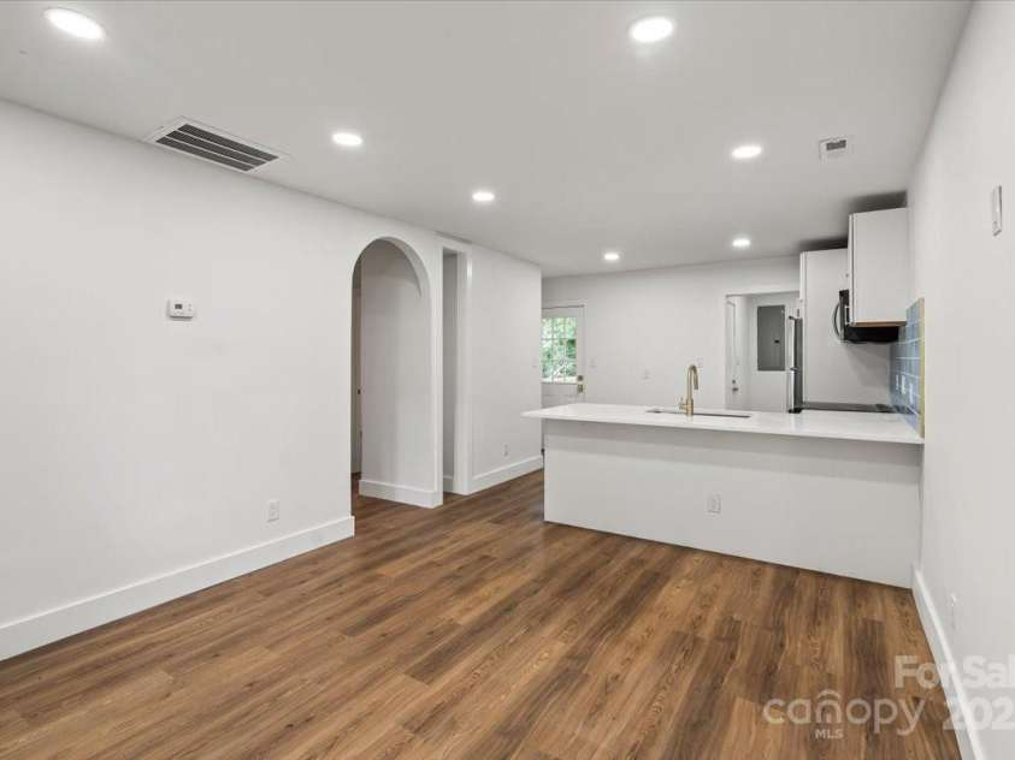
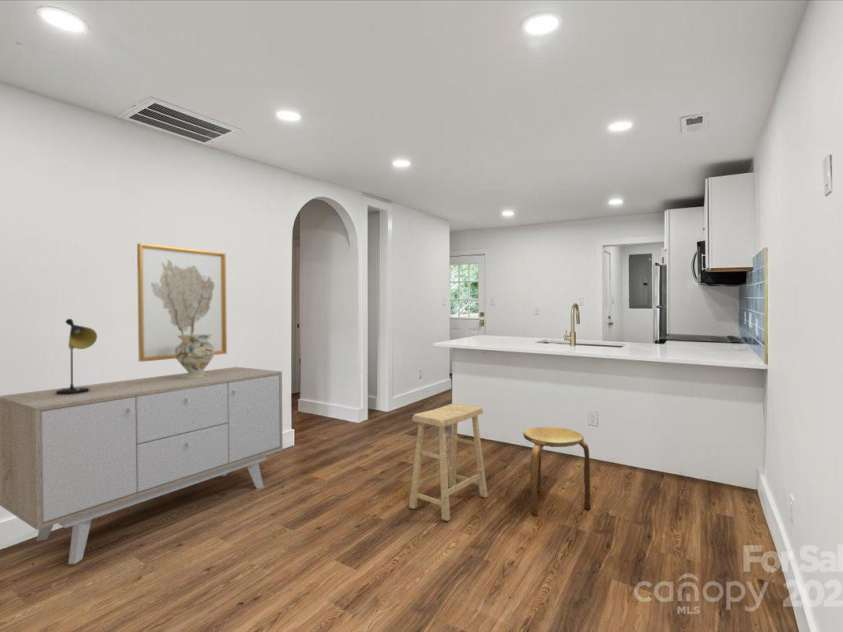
+ stool (540, 468)
+ decorative vase (195, 356)
+ stool (450, 456)
+ wall art (185, 303)
+ table lamp (71, 355)
+ sideboard (164, 446)
